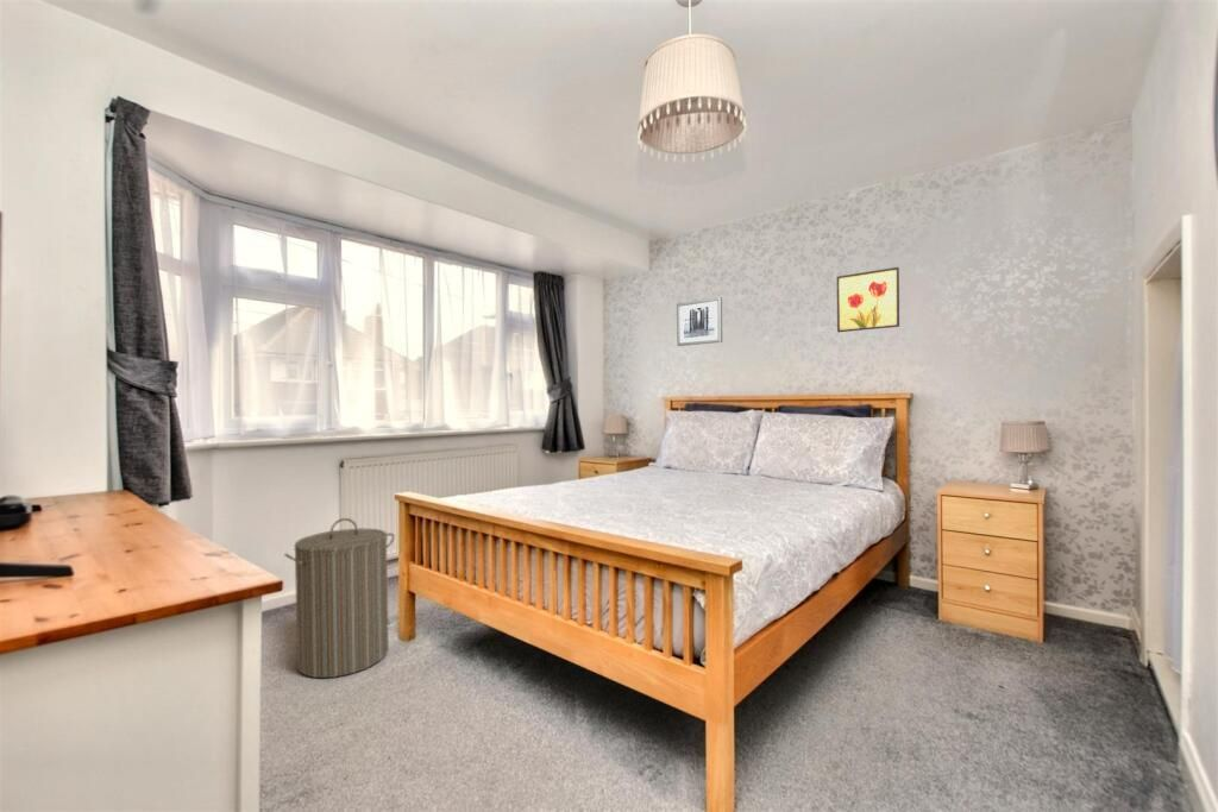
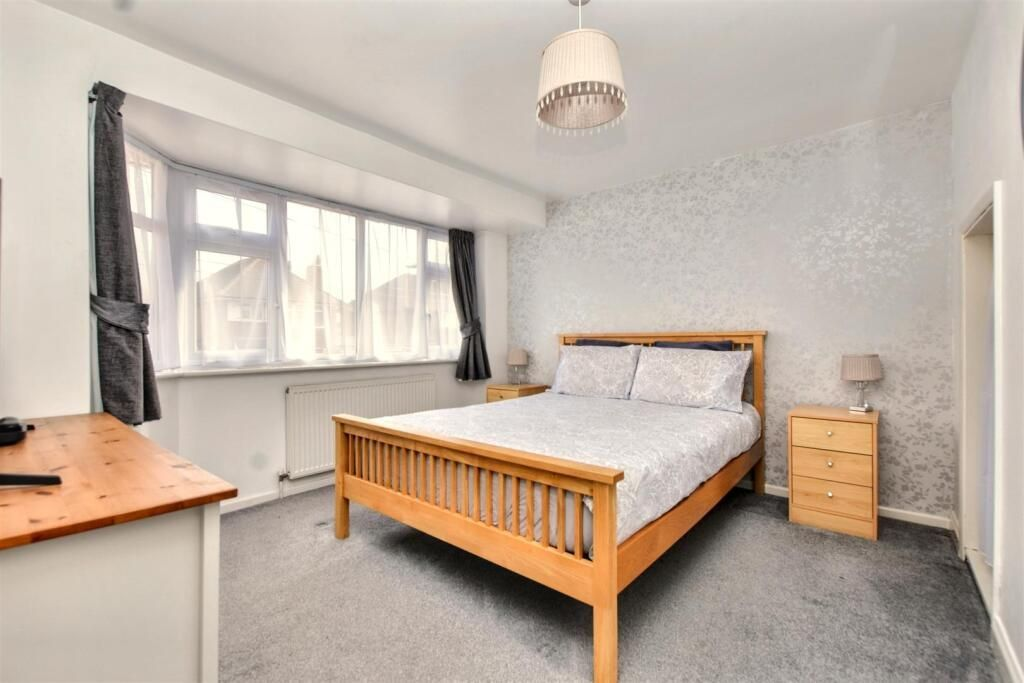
- wall art (867, 301)
- wall art (698, 322)
- laundry hamper (343, 587)
